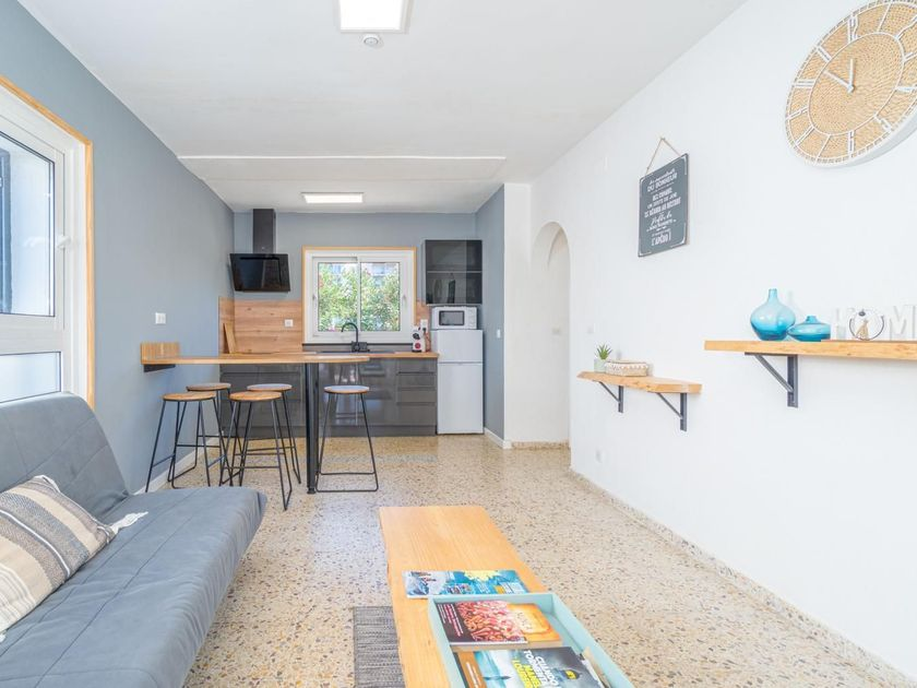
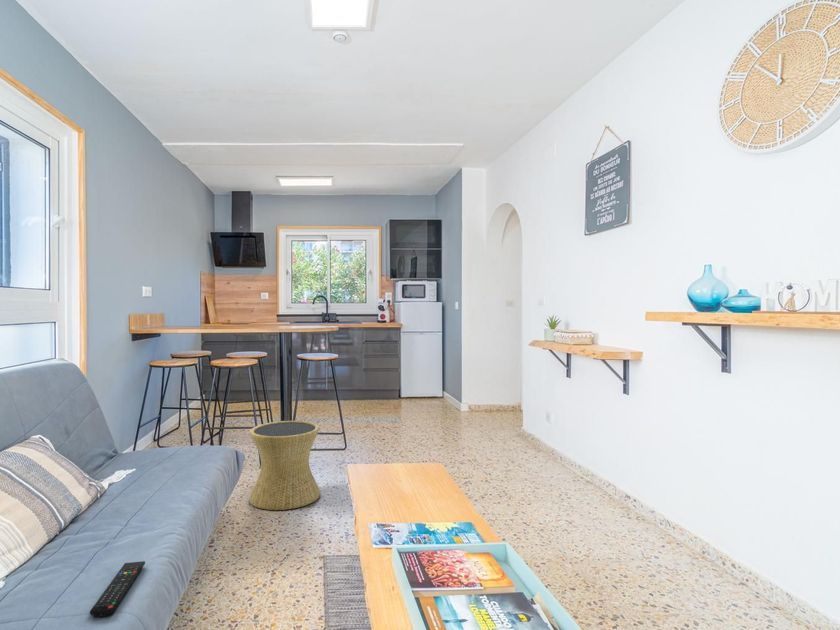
+ remote control (119, 587)
+ side table (285, 462)
